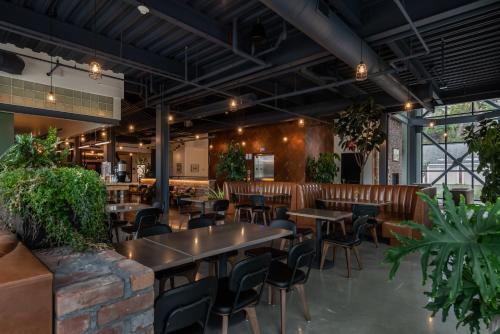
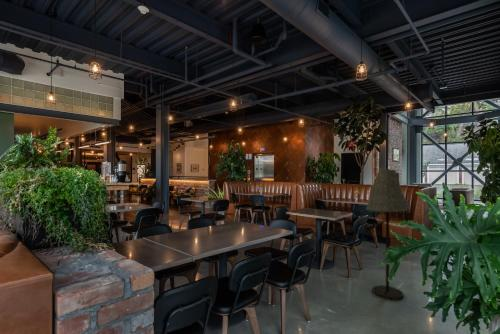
+ floor lamp (387, 230)
